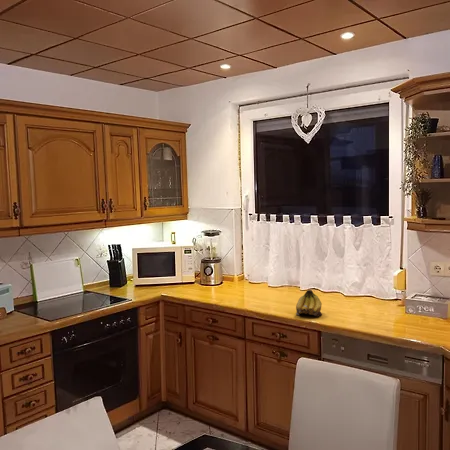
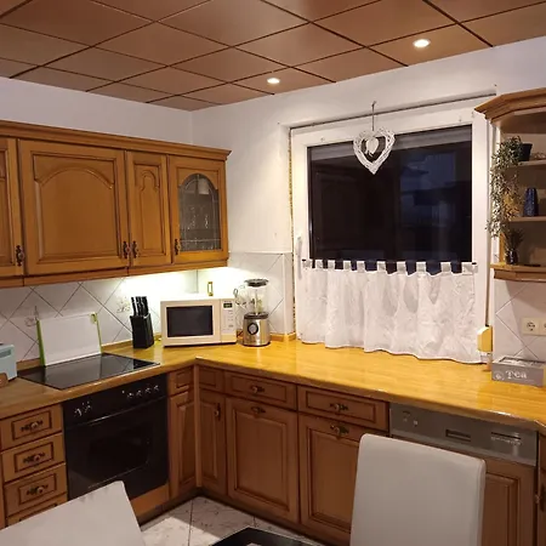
- fruit (308, 303)
